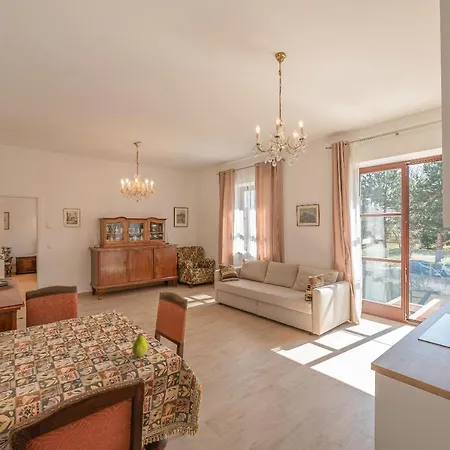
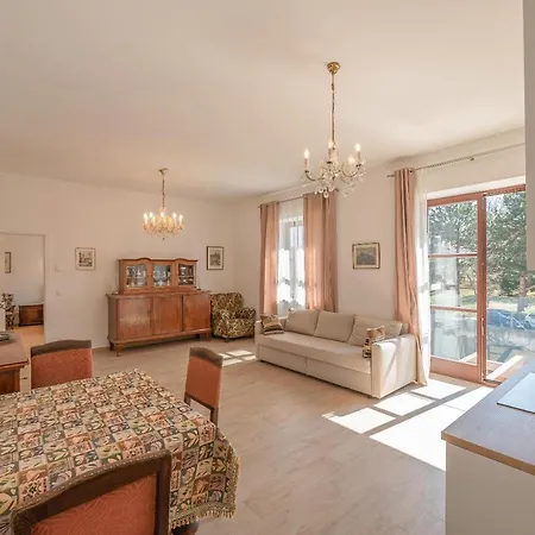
- fruit (140, 345)
